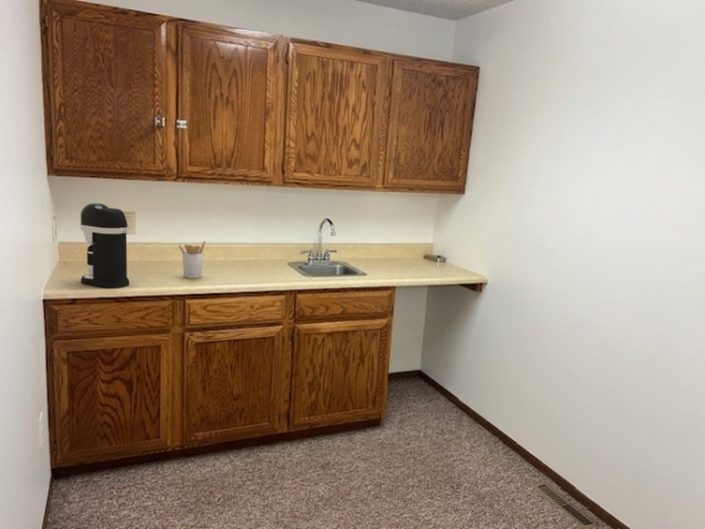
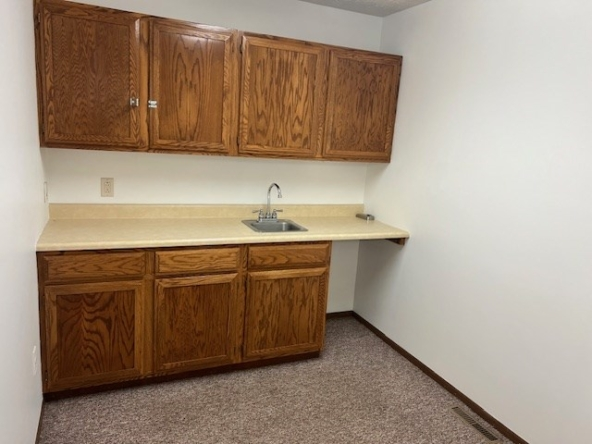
- utensil holder (192, 259)
- coffee maker (104, 243)
